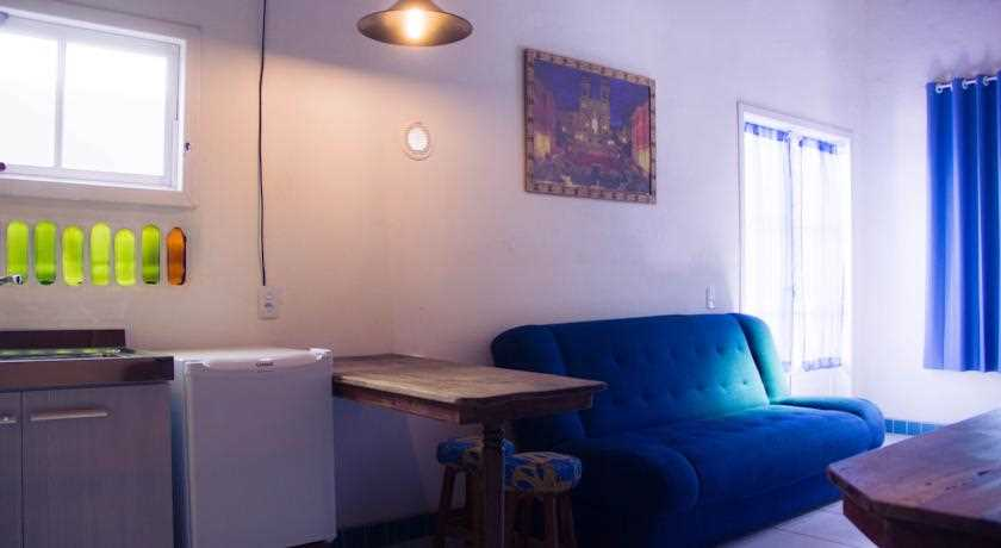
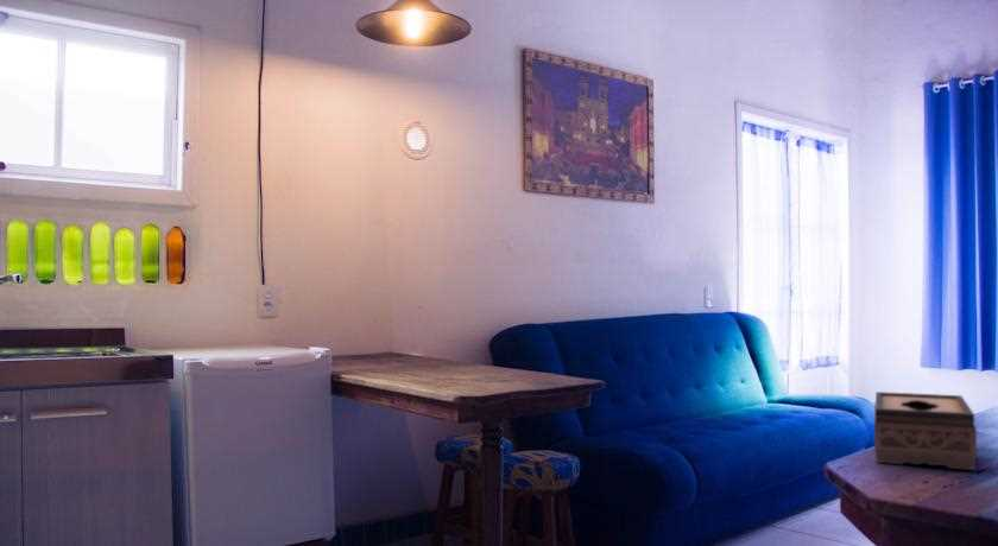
+ tissue box (921, 427)
